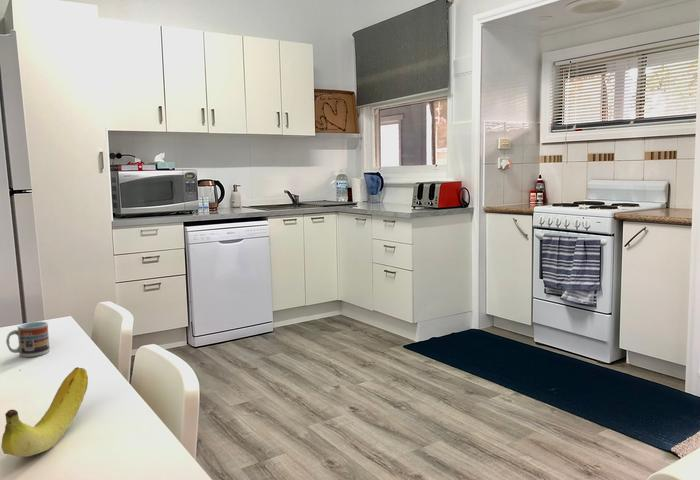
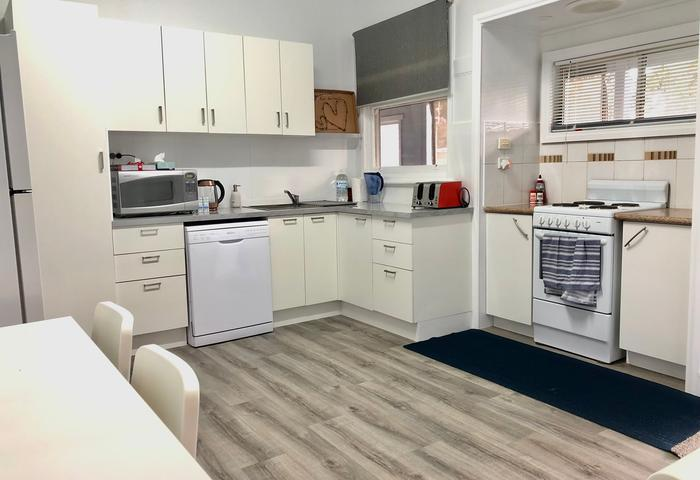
- fruit (49, 413)
- cup (28, 339)
